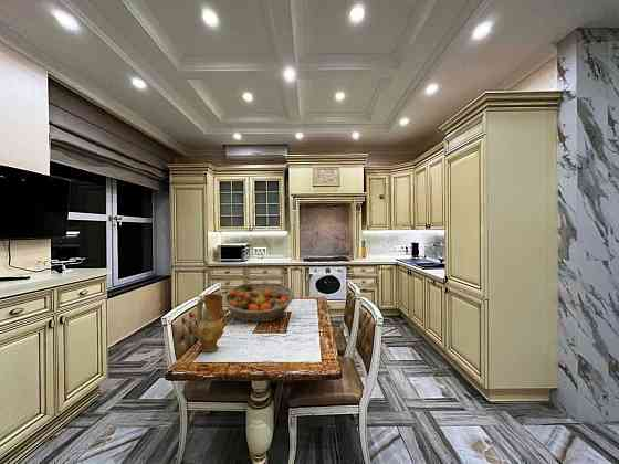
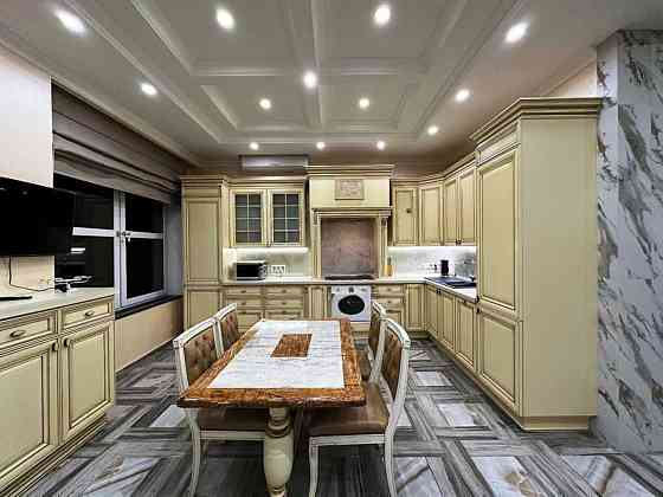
- ceramic jug (208, 321)
- fruit basket (259, 300)
